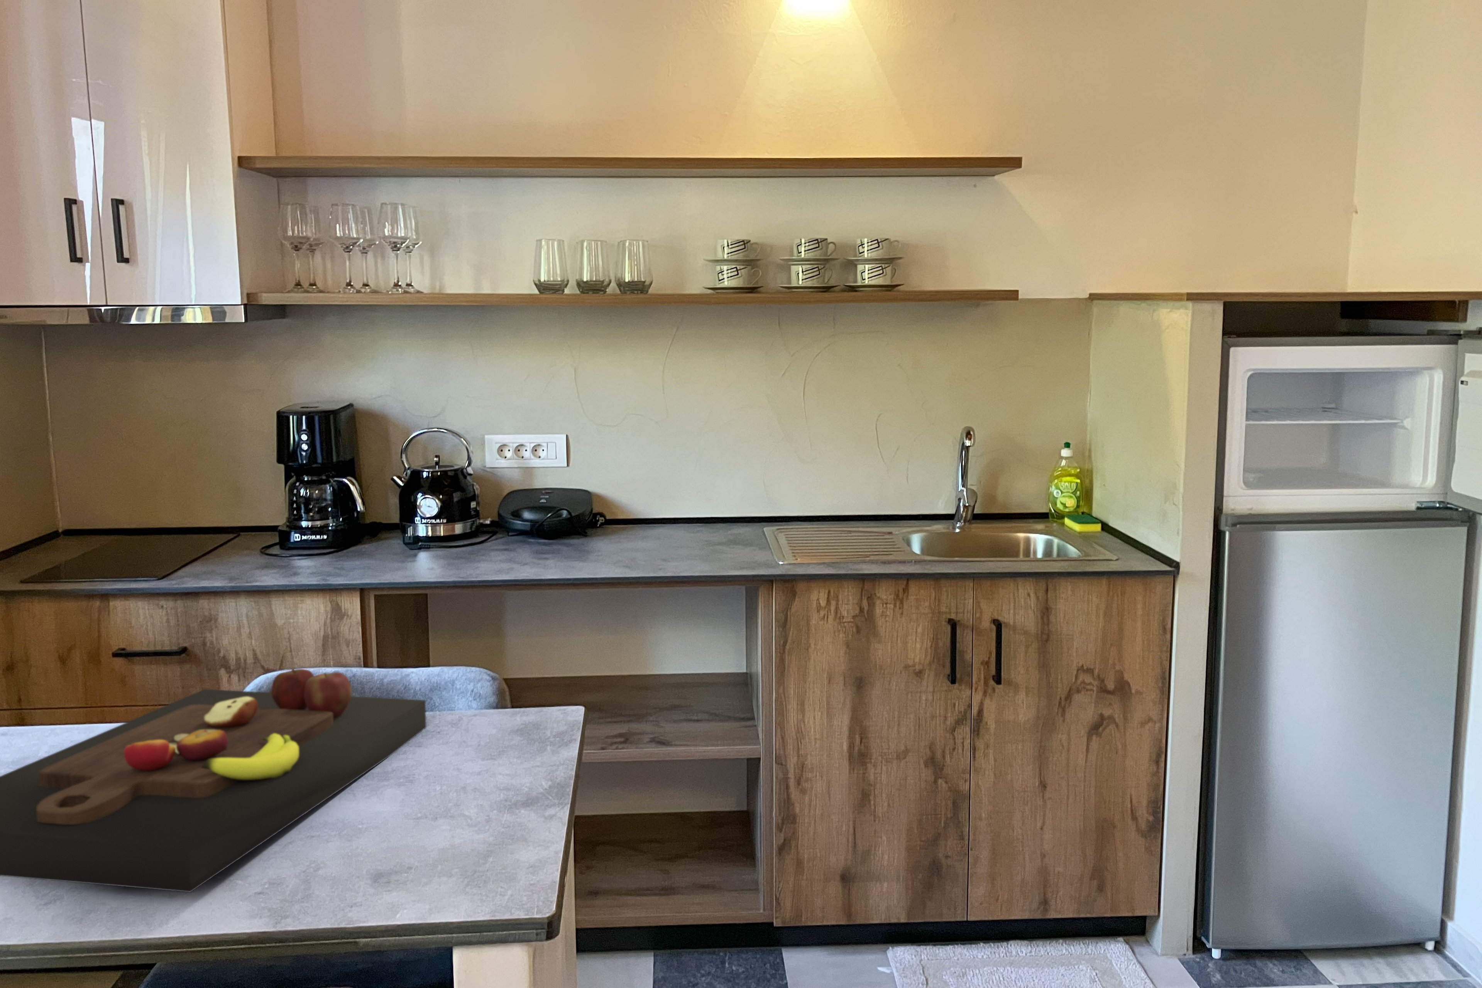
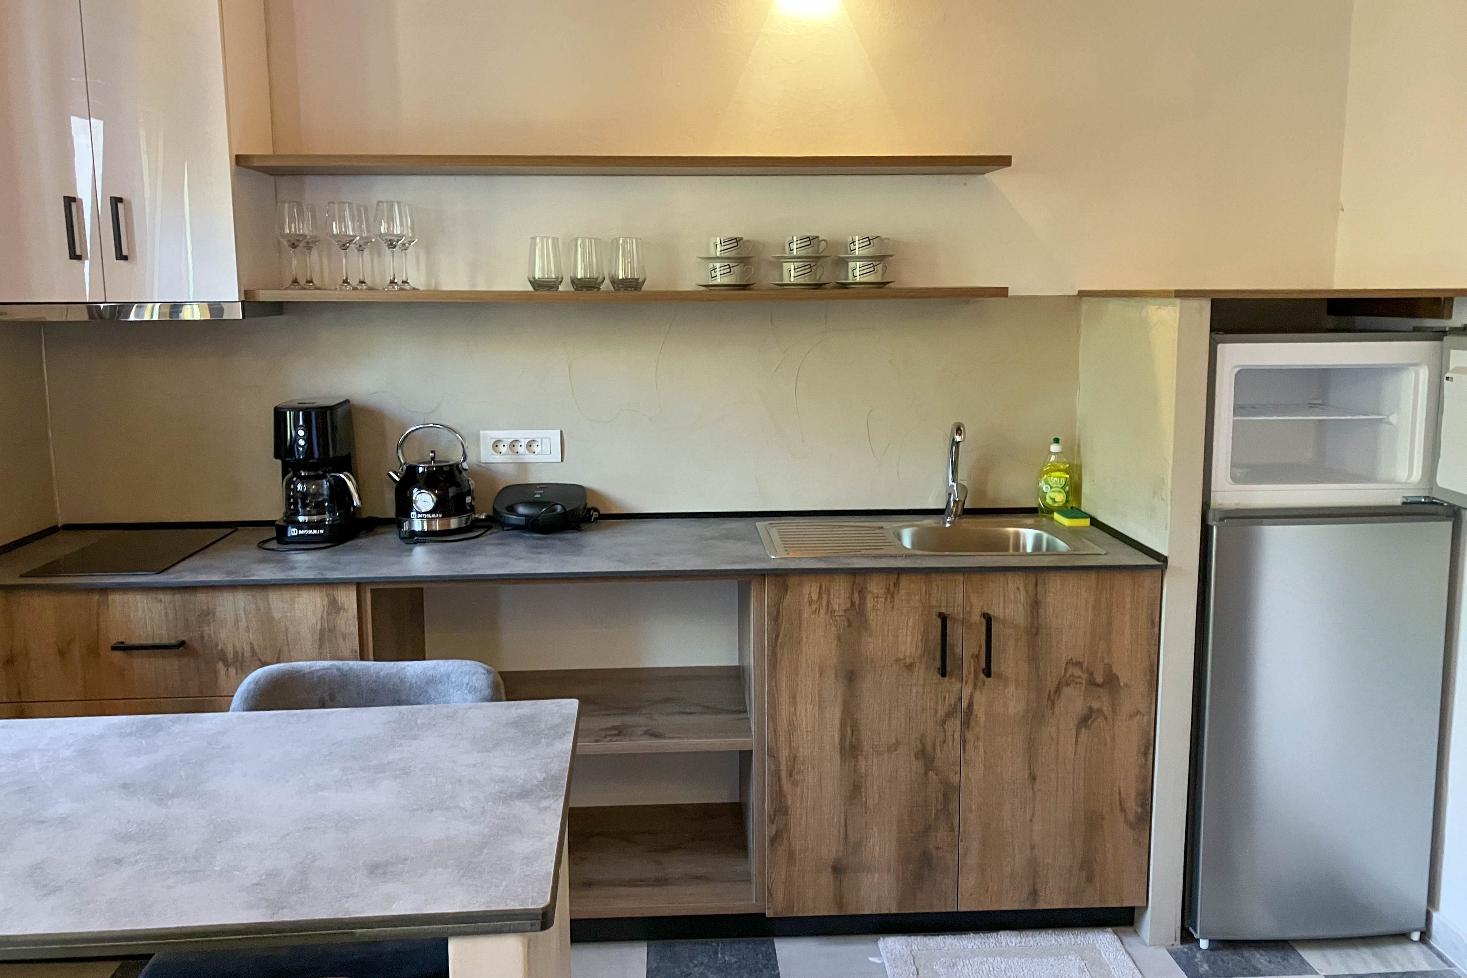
- cutting board (197, 747)
